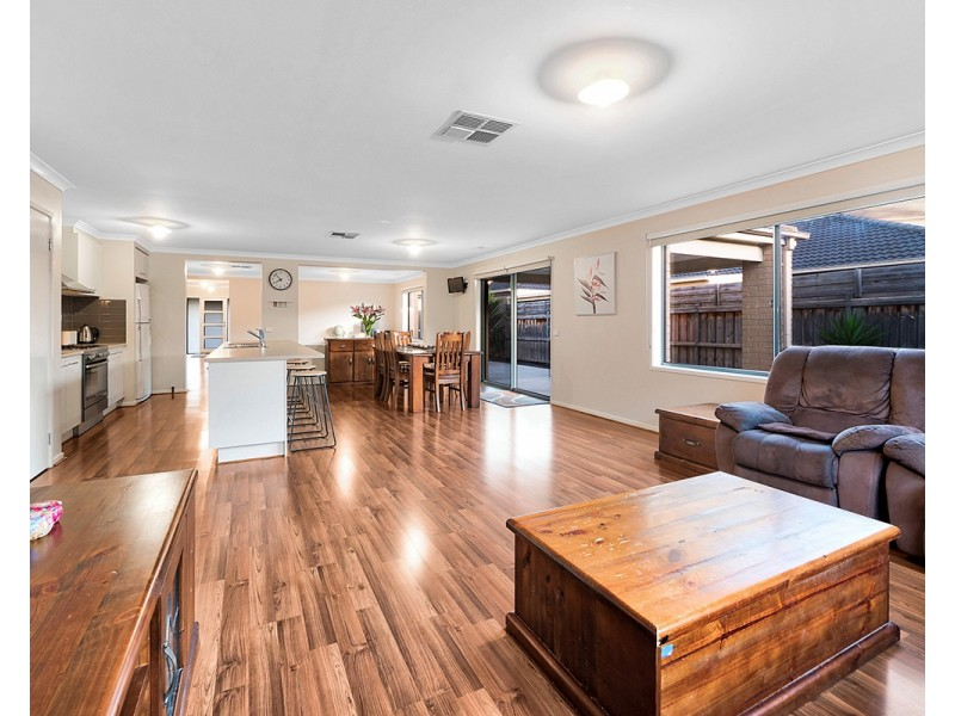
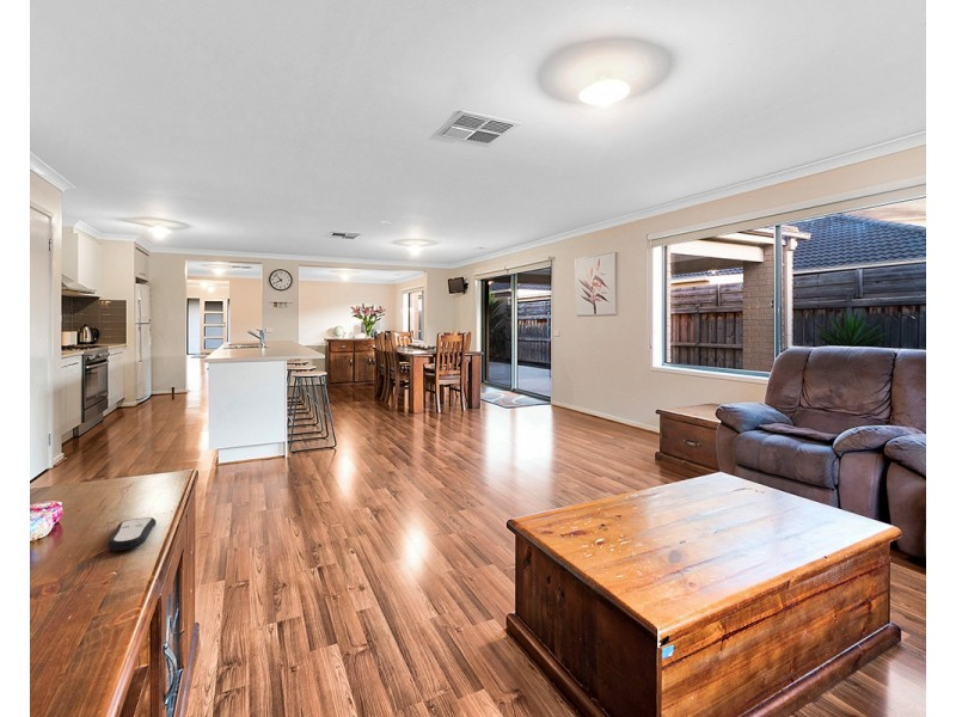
+ remote control (131, 532)
